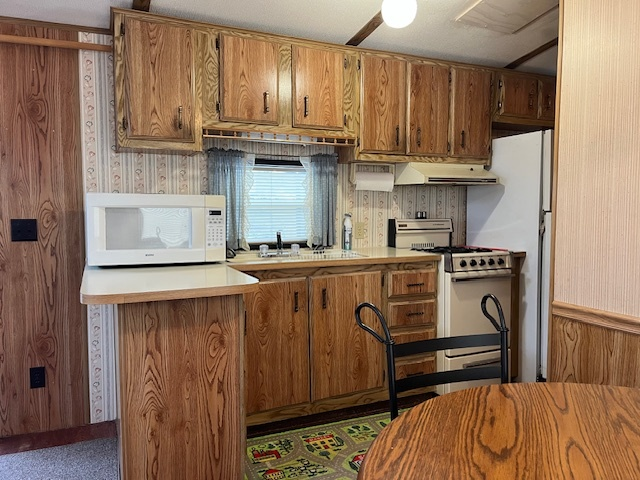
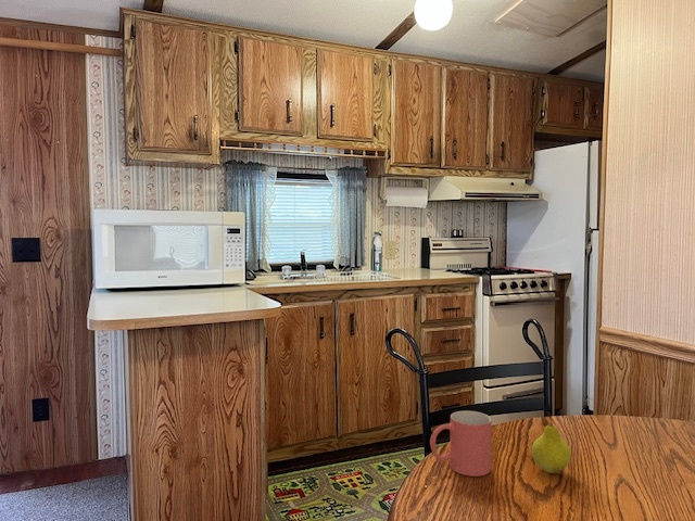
+ mug (459, 443)
+ fruit (552, 440)
